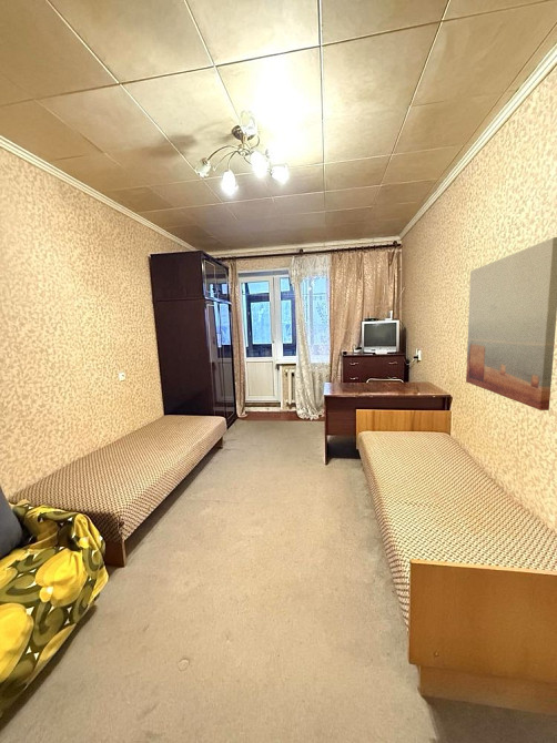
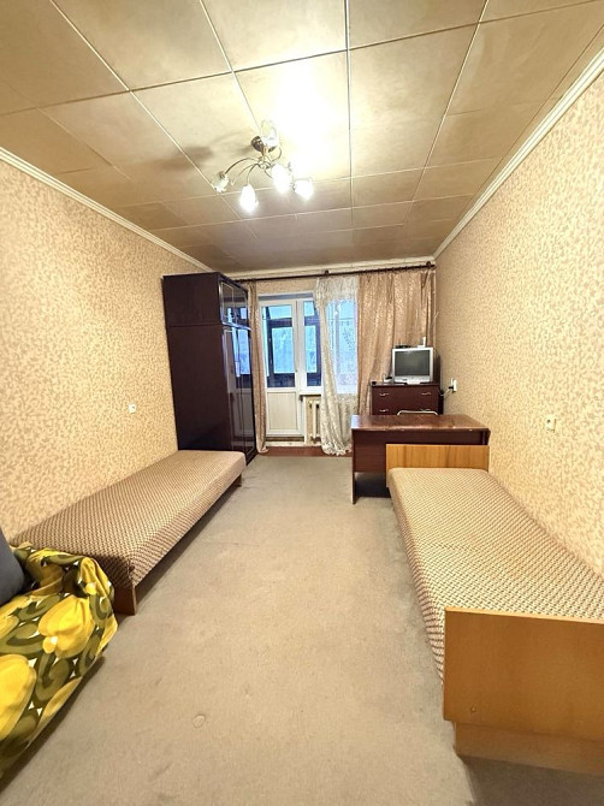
- wall art (503, 327)
